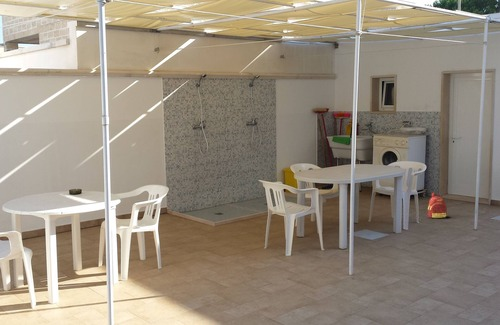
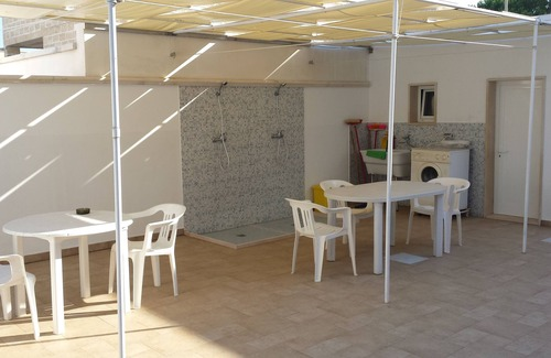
- backpack (436, 205)
